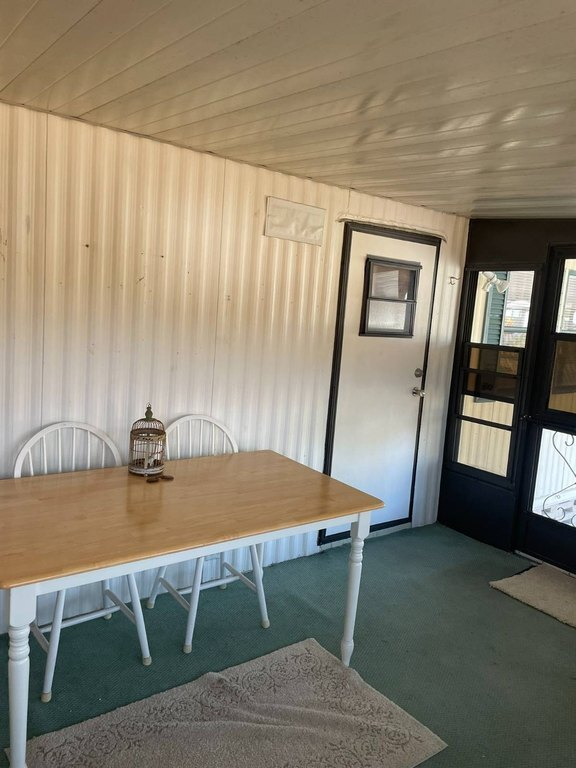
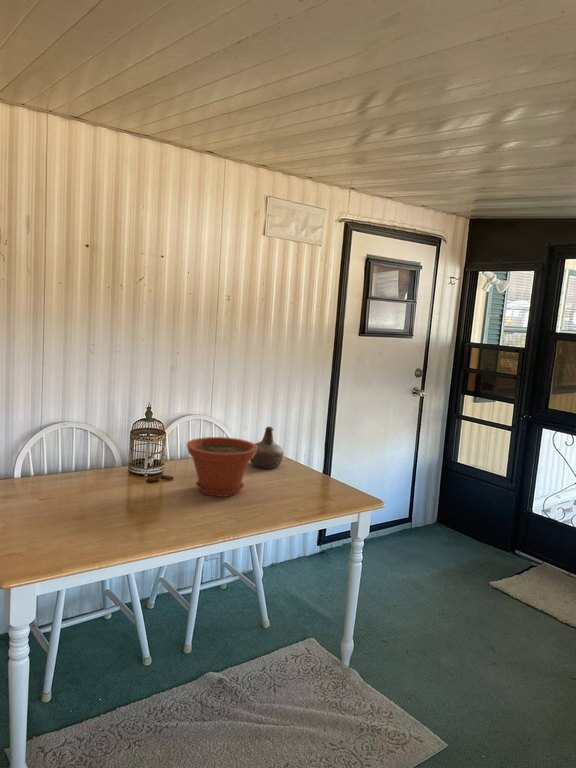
+ plant pot (220, 468)
+ bottle (266, 446)
